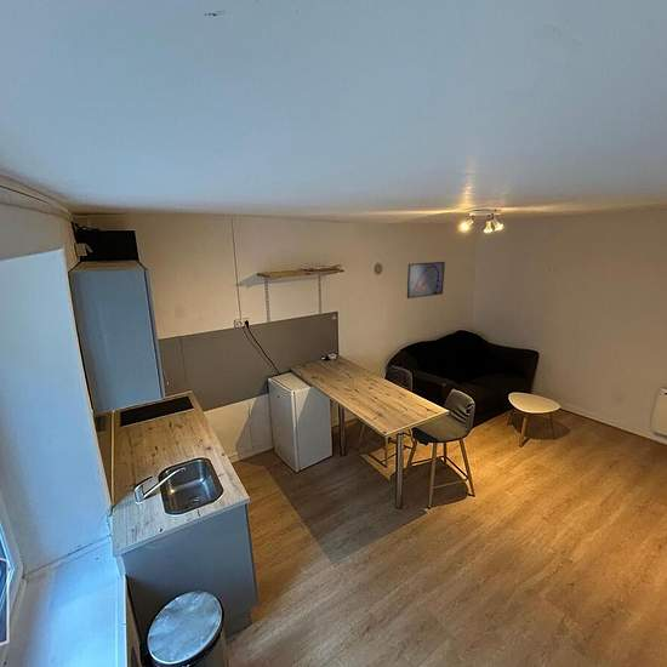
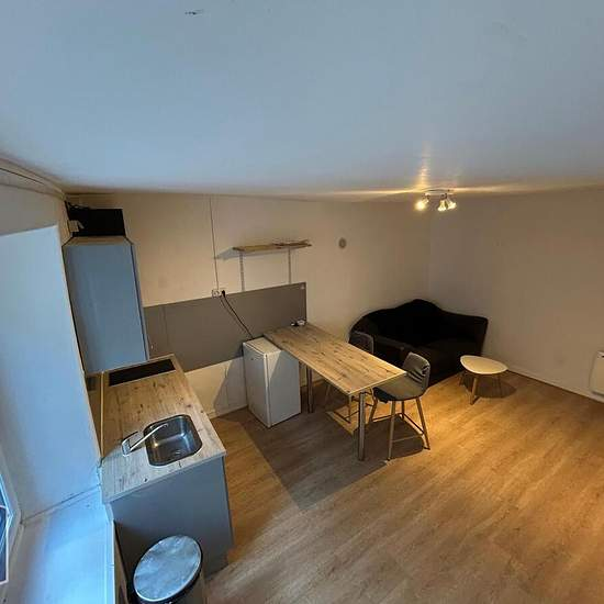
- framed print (426, 279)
